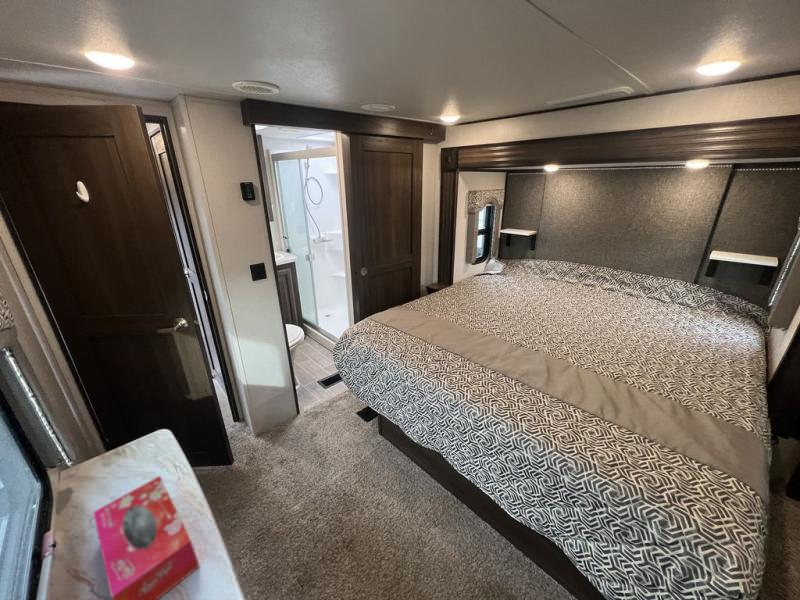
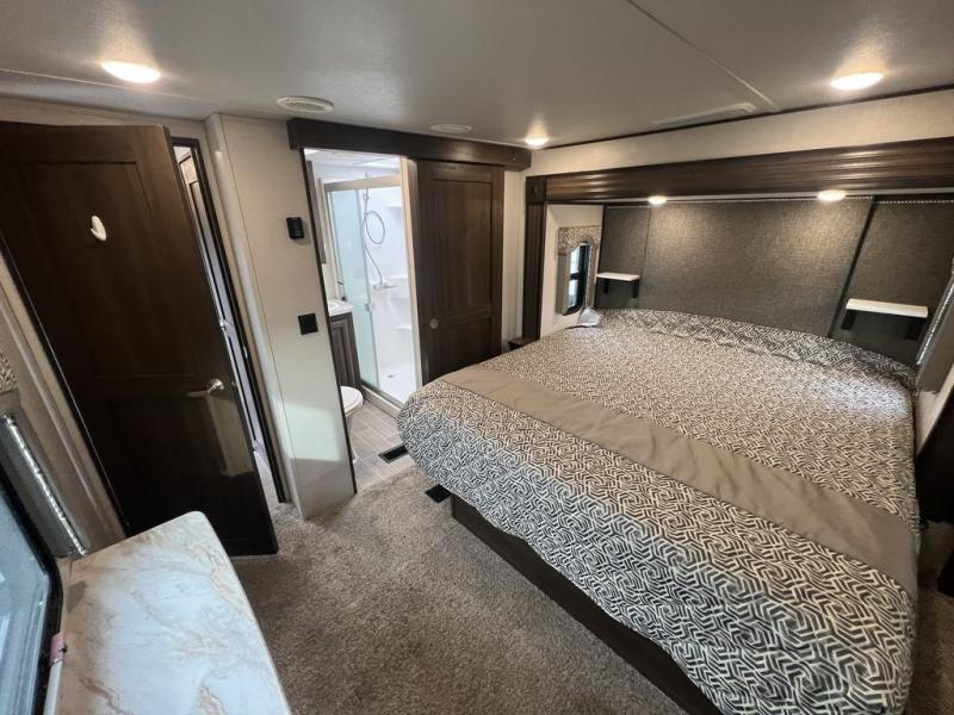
- tissue box (145, 538)
